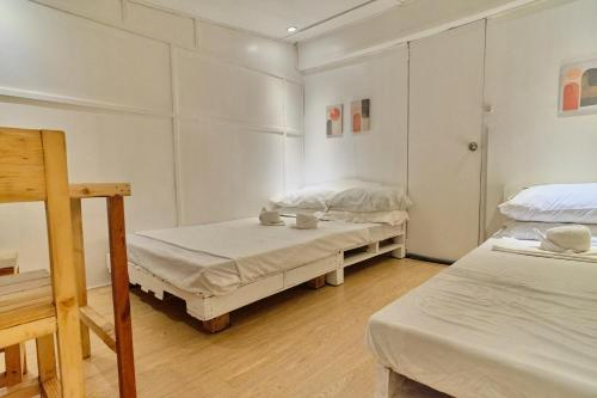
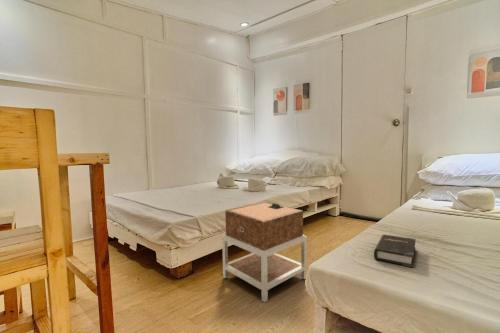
+ nightstand (264, 242)
+ hardback book (395, 248)
